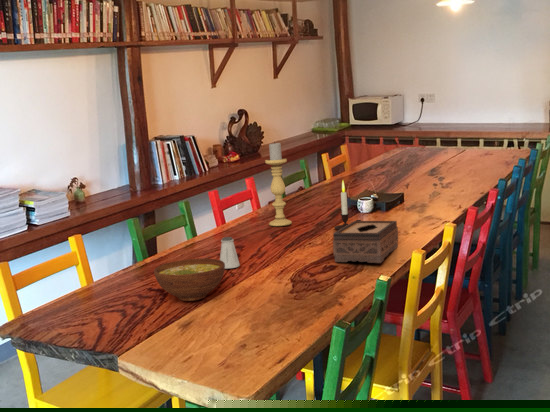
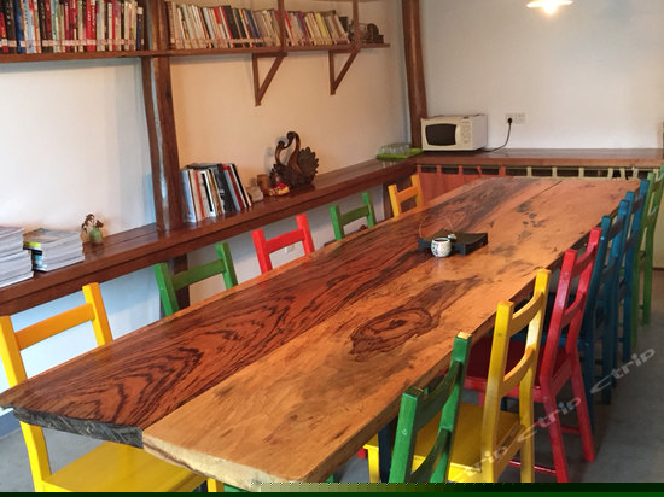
- candle (346, 204)
- saltshaker (228, 252)
- candle holder (277, 183)
- tissue box (366, 240)
- bowl (191, 282)
